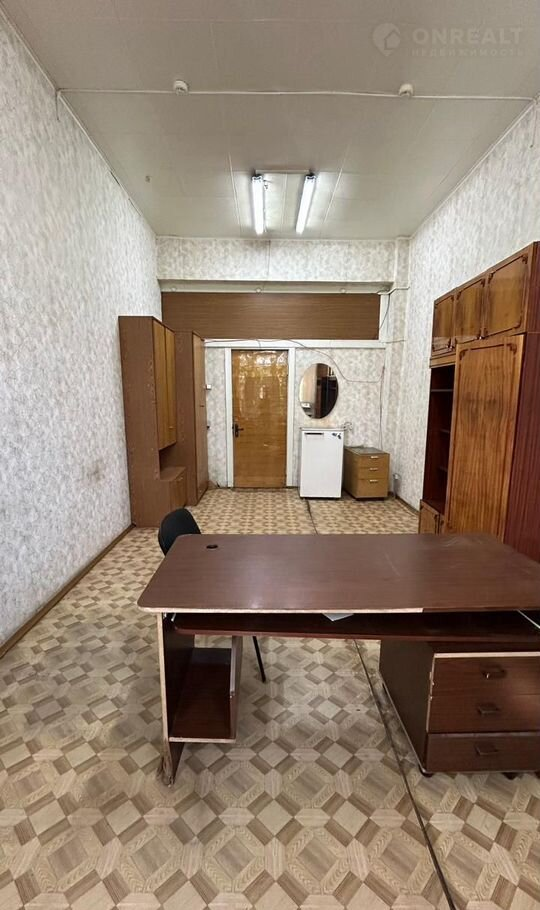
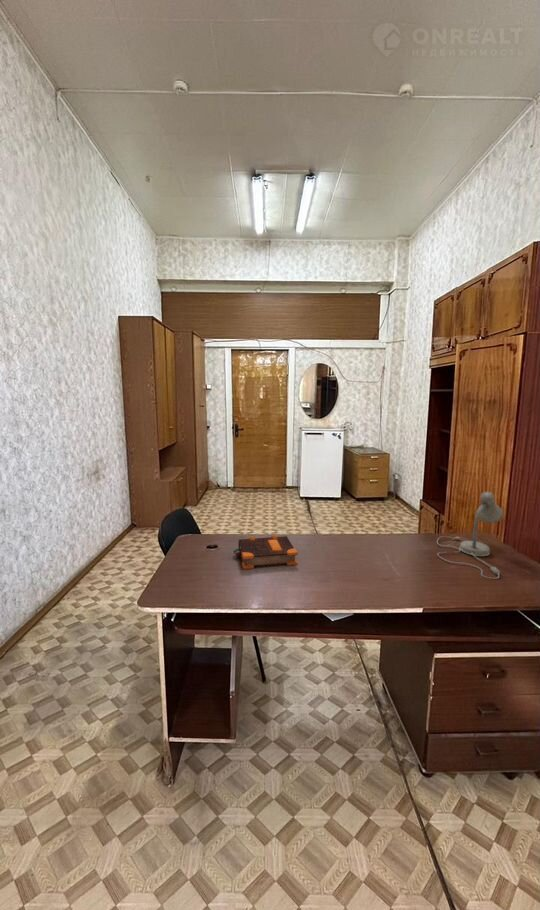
+ desk lamp (477, 525)
+ bible (263, 550)
